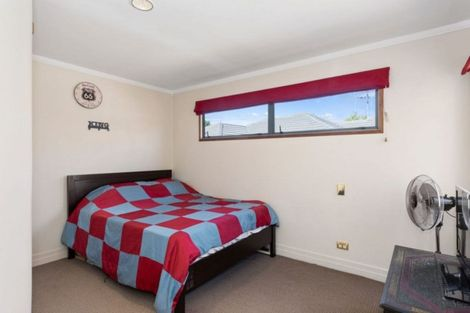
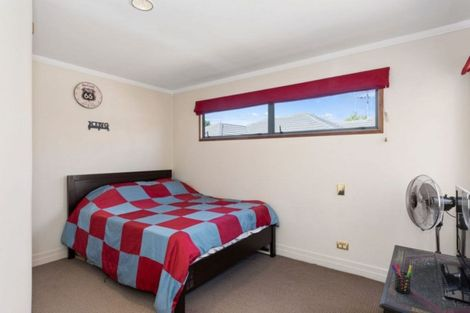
+ pen holder (403, 277)
